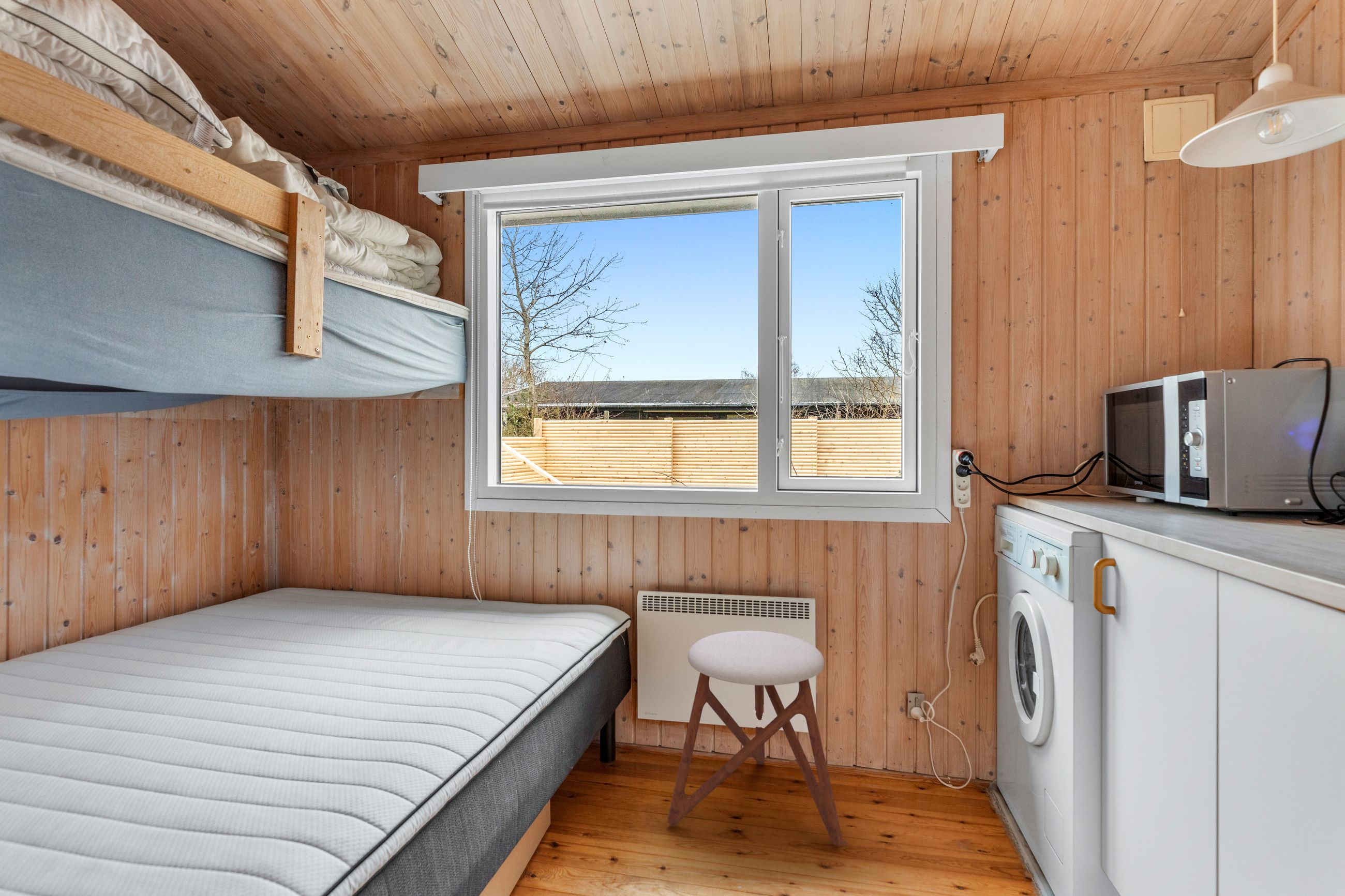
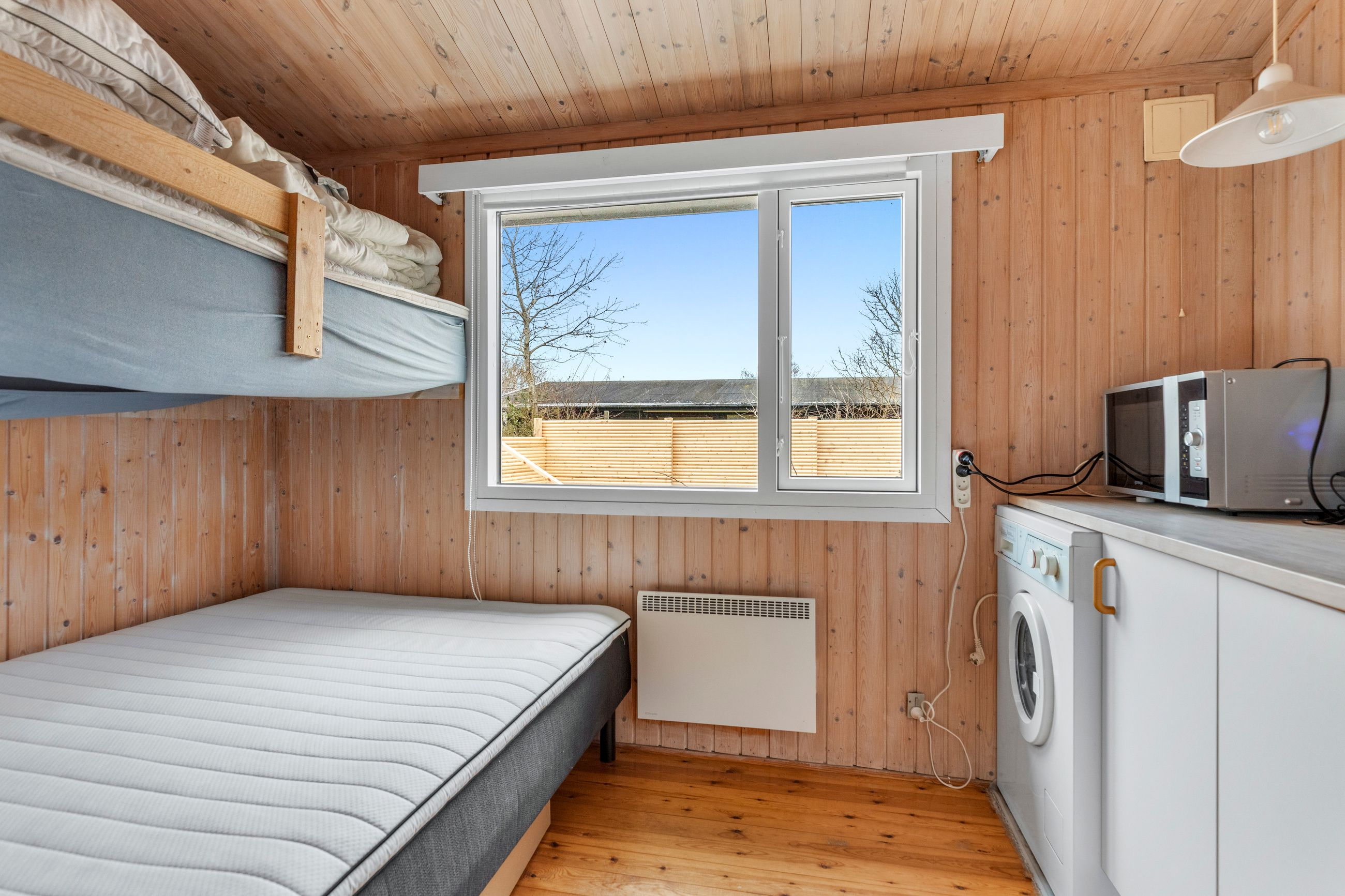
- stool (758, 720)
